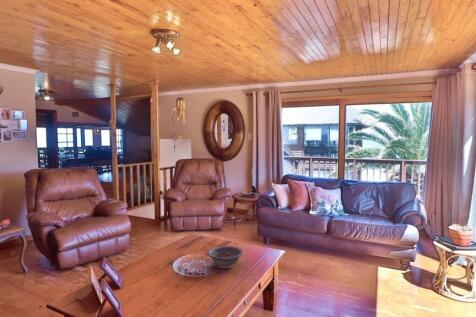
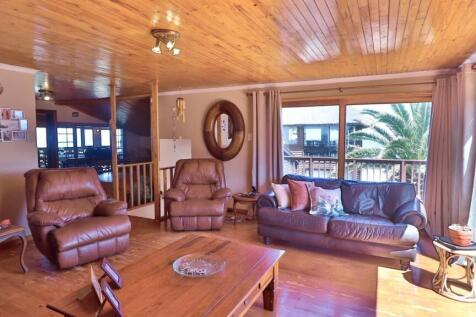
- decorative bowl (225, 258)
